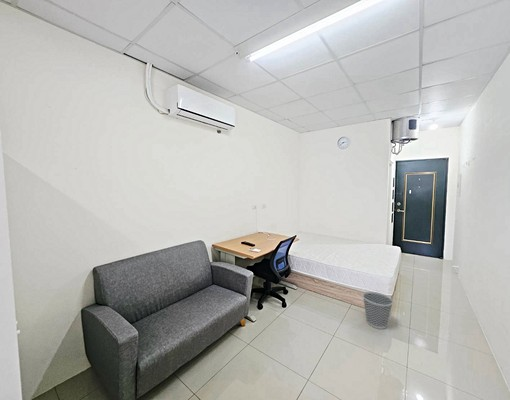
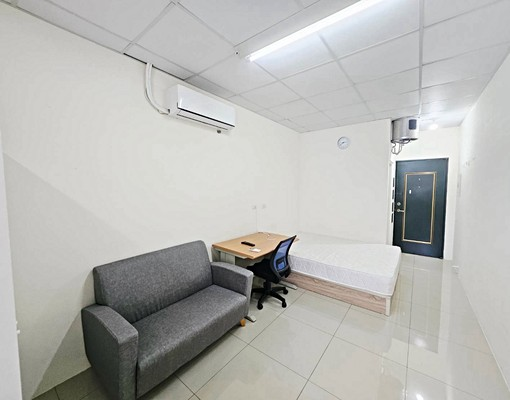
- wastebasket (376, 310)
